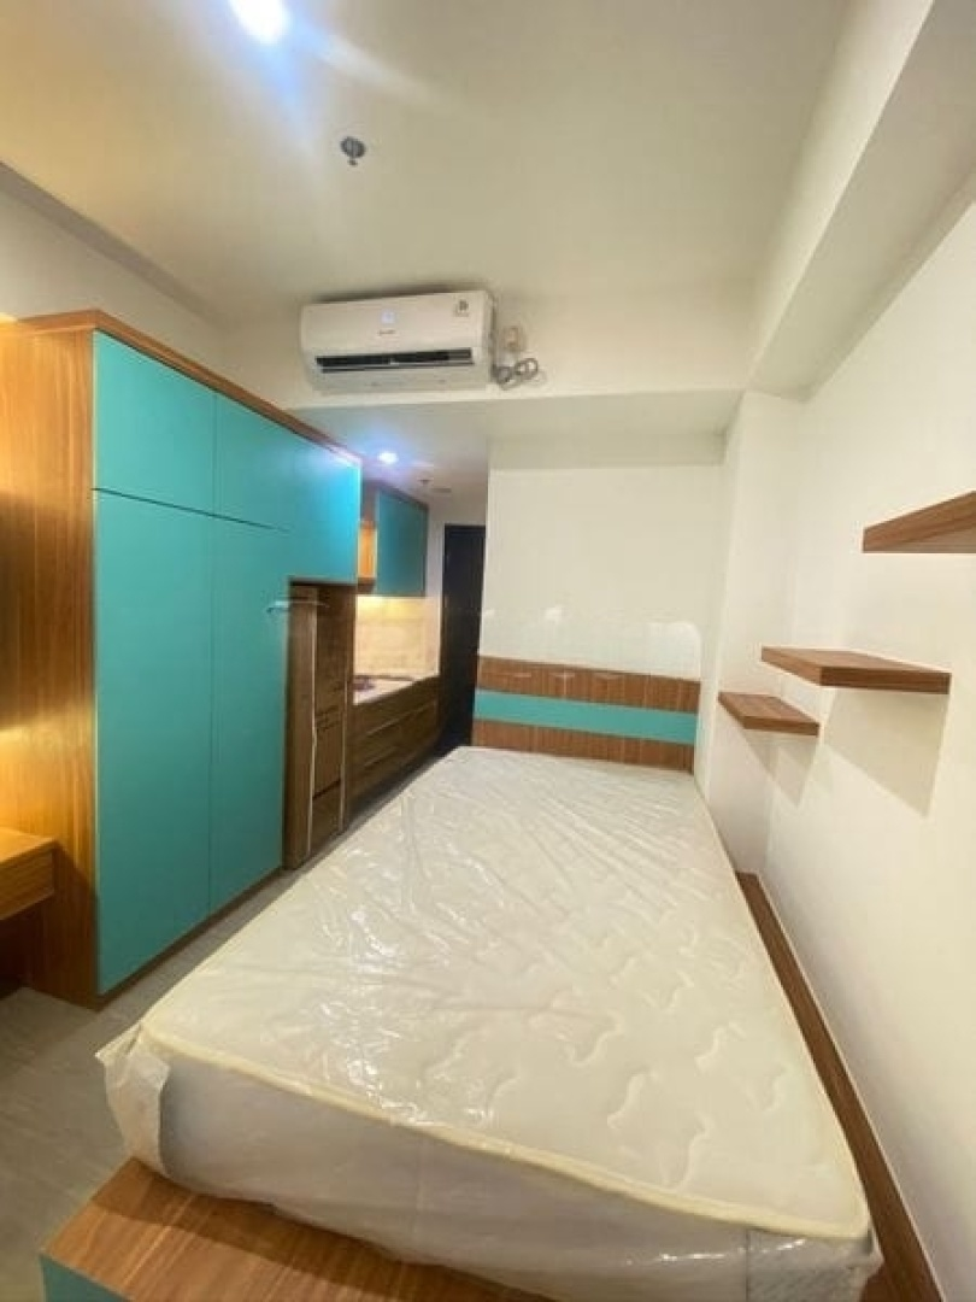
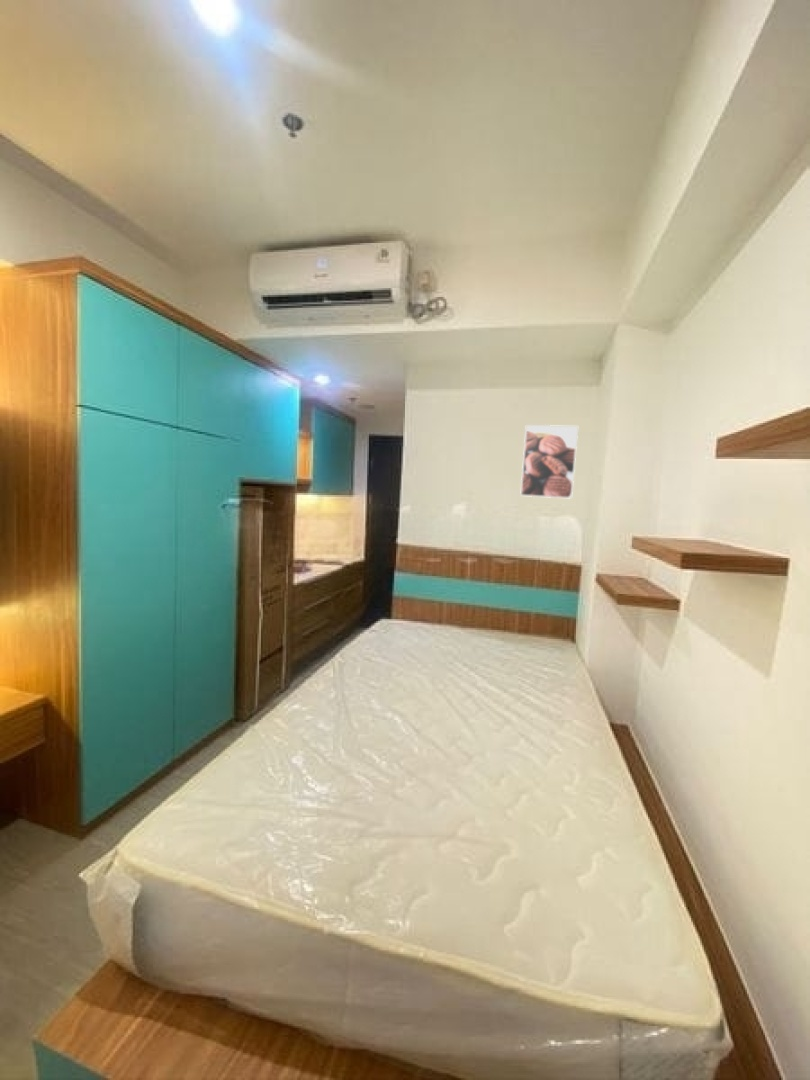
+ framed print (548, 461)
